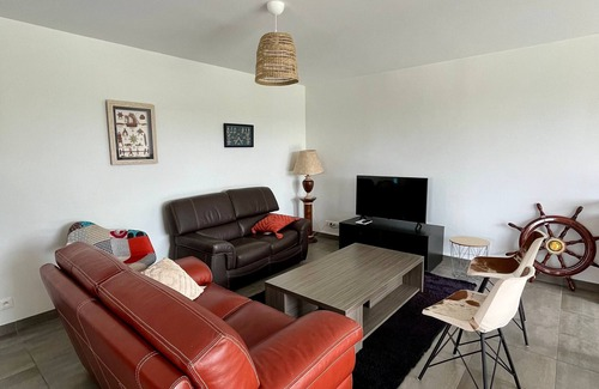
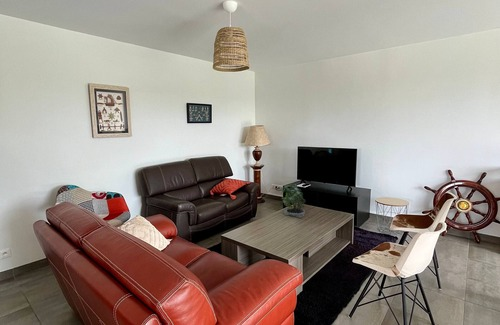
+ potted plant (293, 198)
